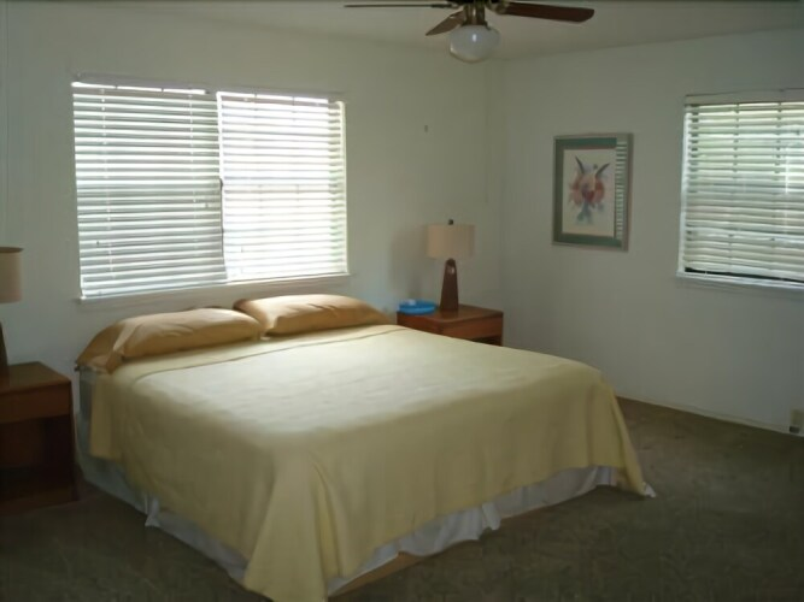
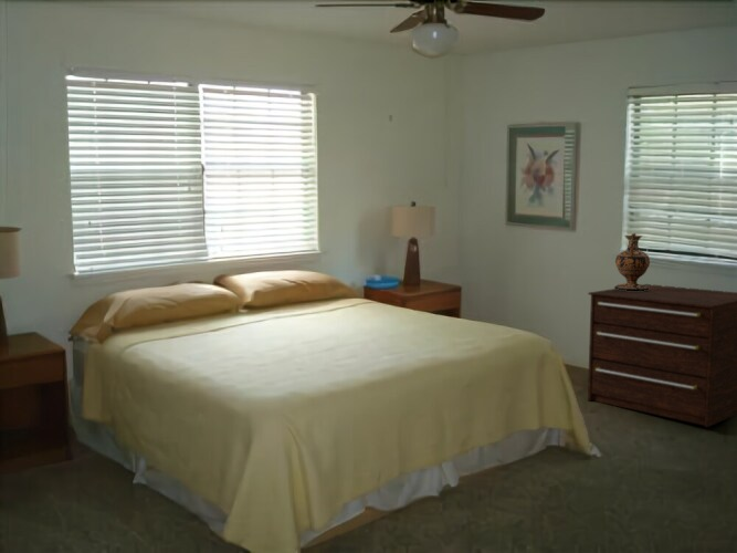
+ vase (632, 261)
+ dresser (672, 348)
